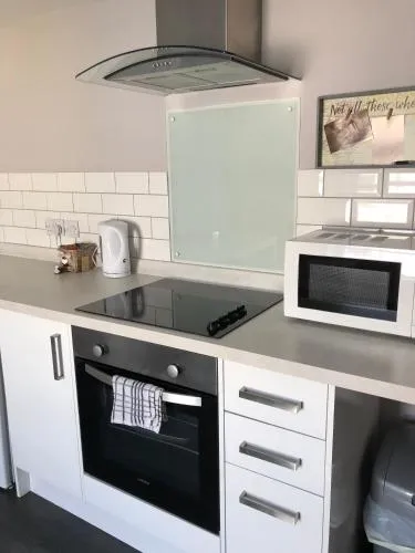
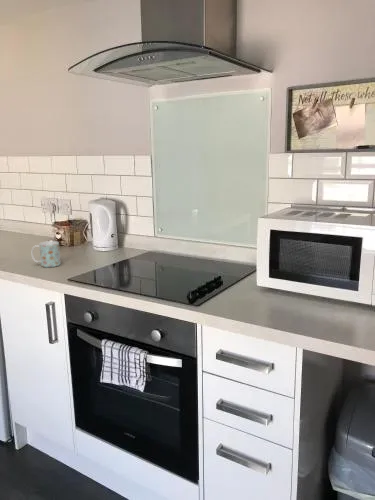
+ mug (45, 254)
